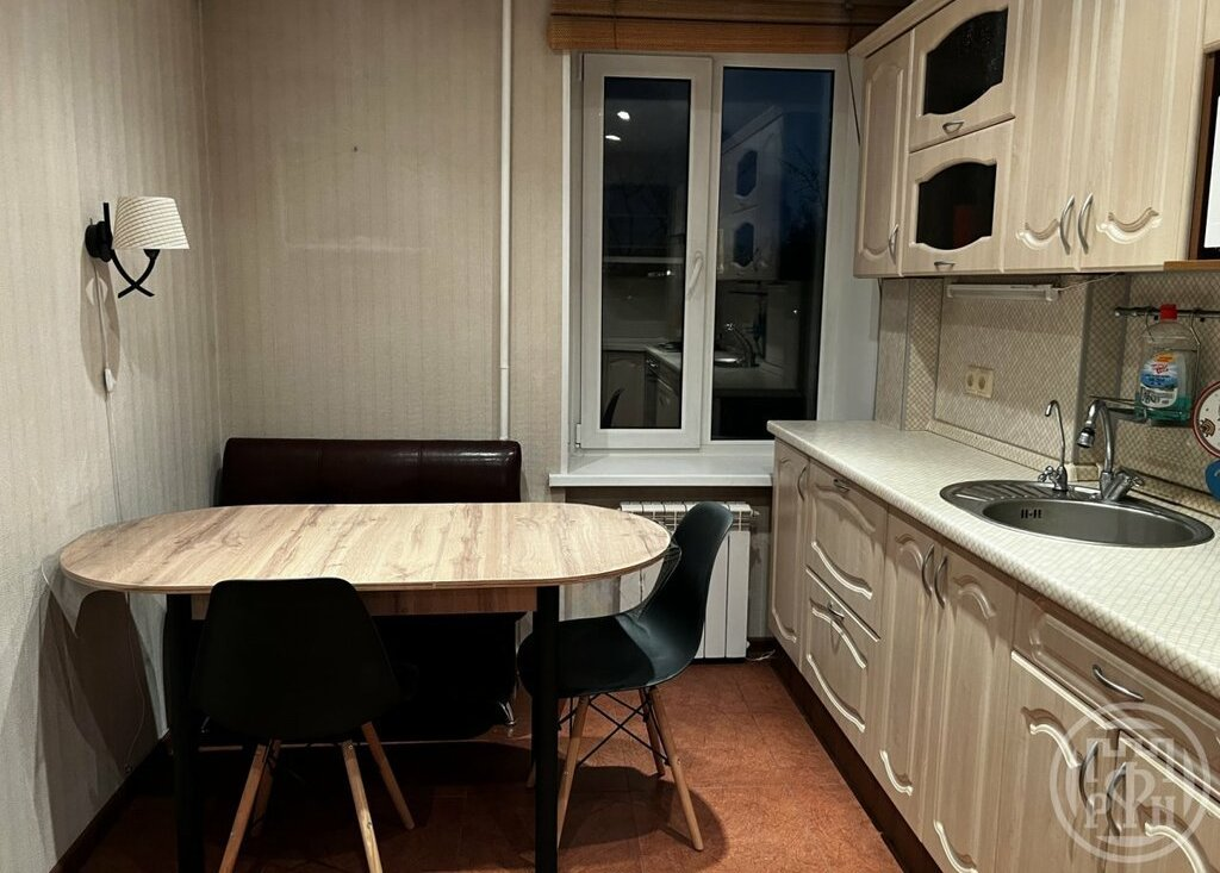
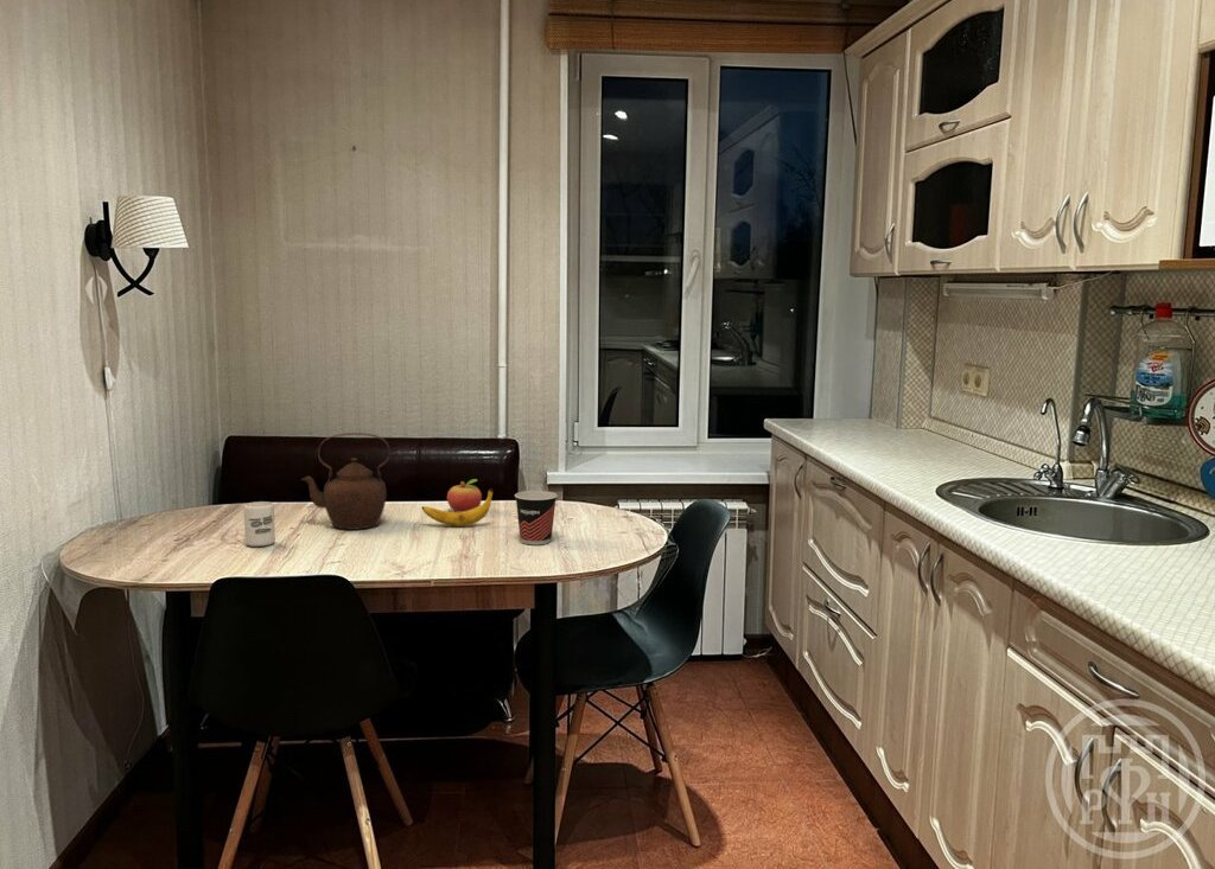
+ cup (259, 524)
+ teapot (345, 479)
+ banana (457, 512)
+ fruit (464, 494)
+ cup (535, 517)
